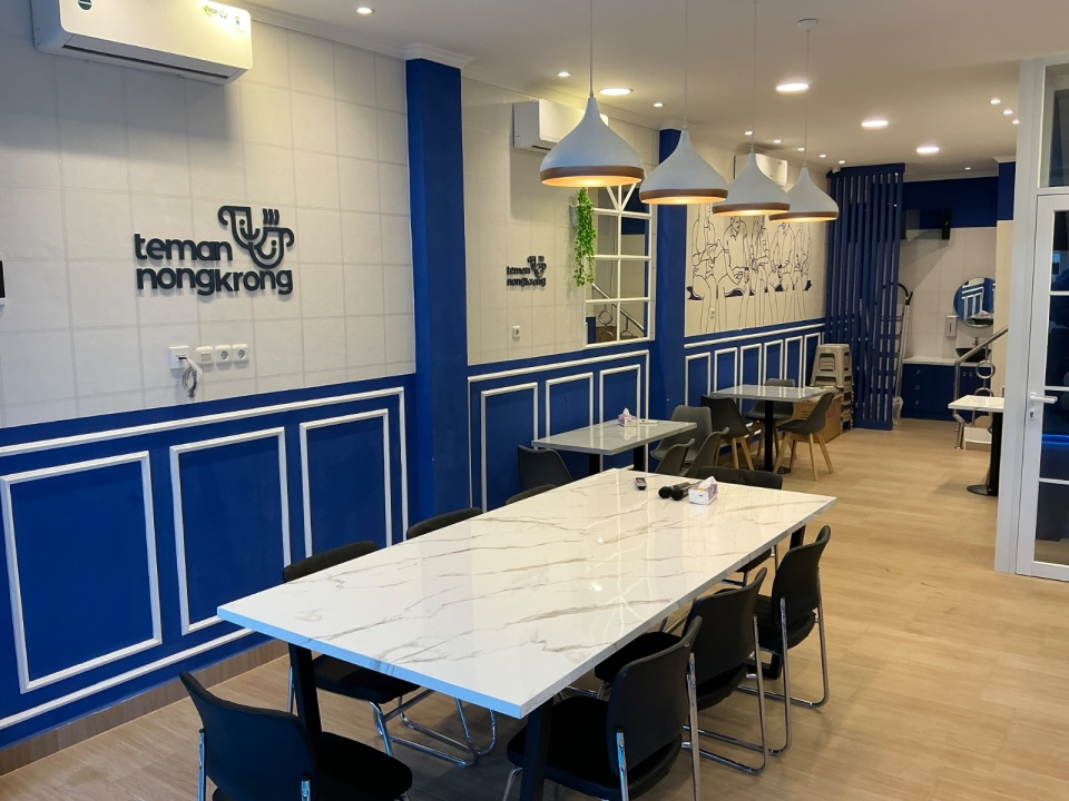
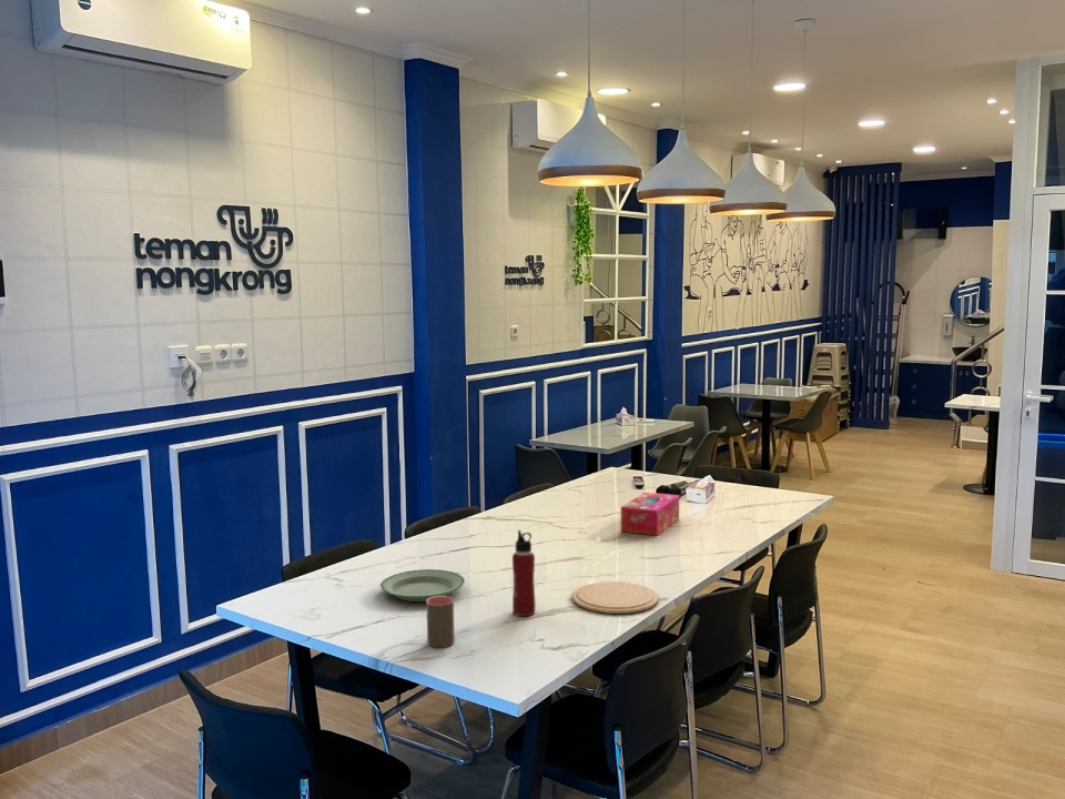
+ tissue box (650, 513)
+ cup (440, 621)
+ water bottle (524, 572)
+ plate (615, 596)
+ plate (423, 586)
